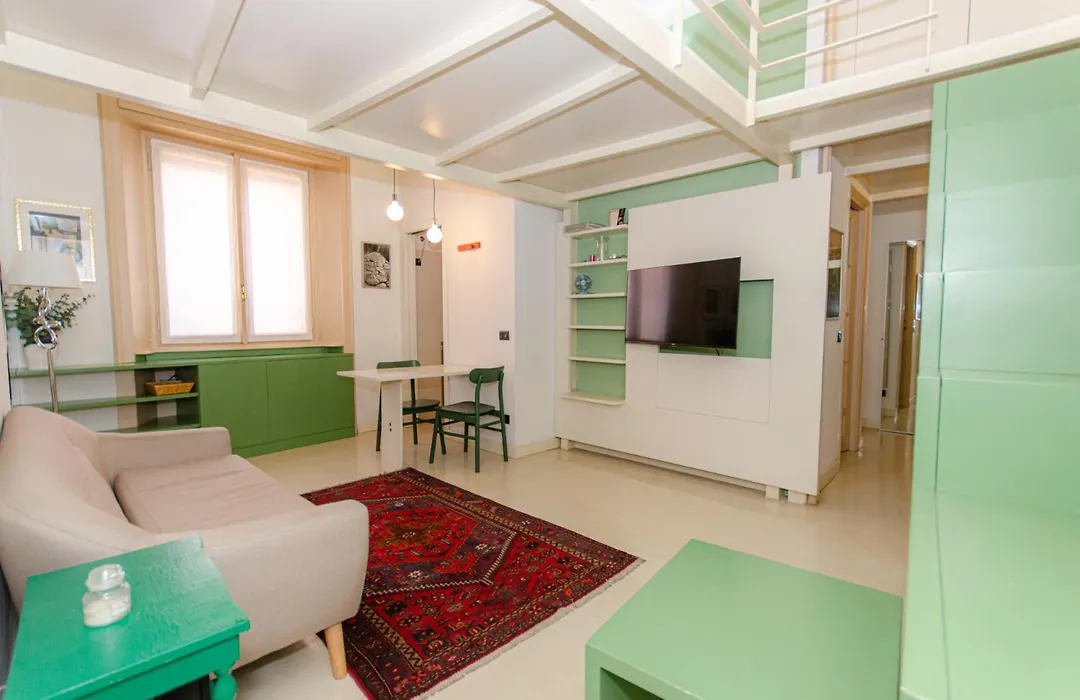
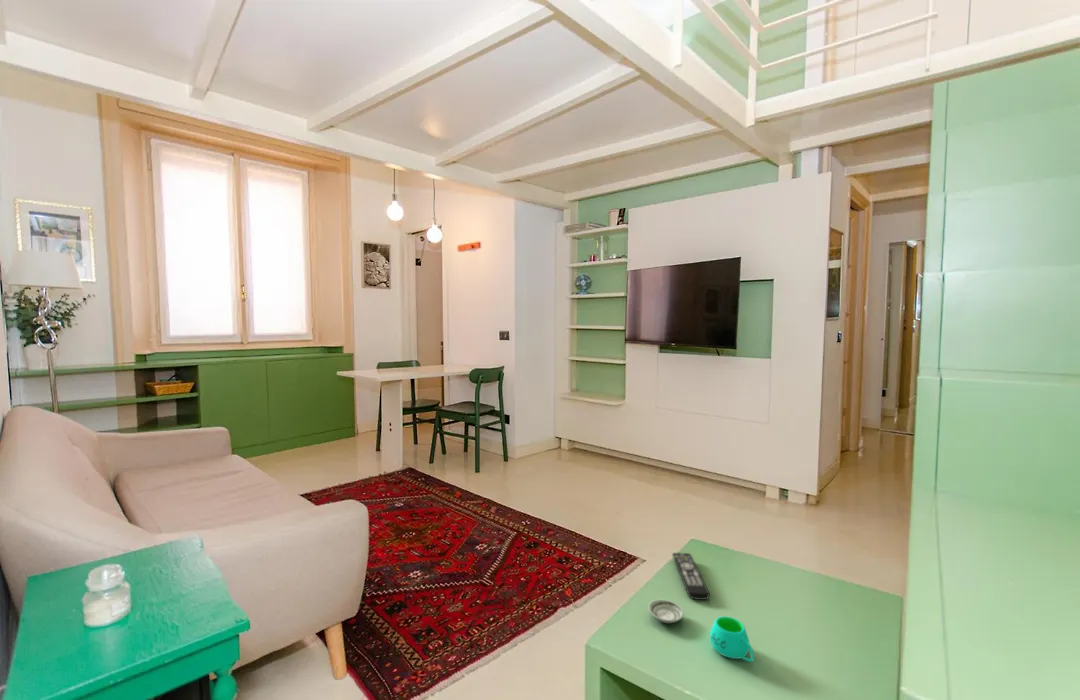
+ mug (733, 640)
+ saucer (665, 613)
+ remote control (689, 574)
